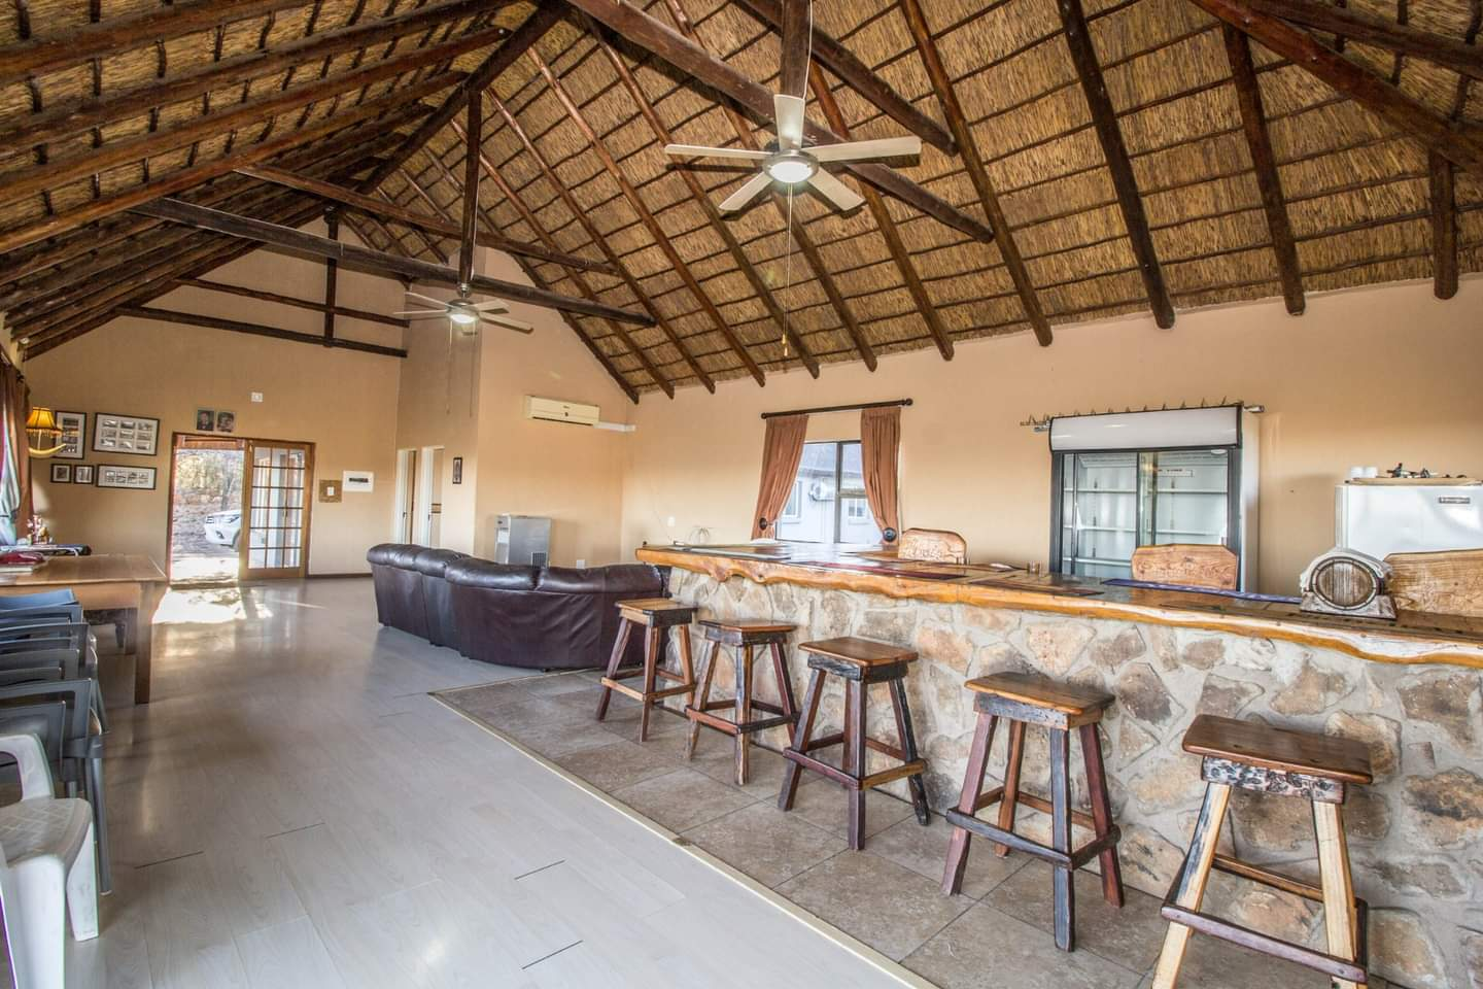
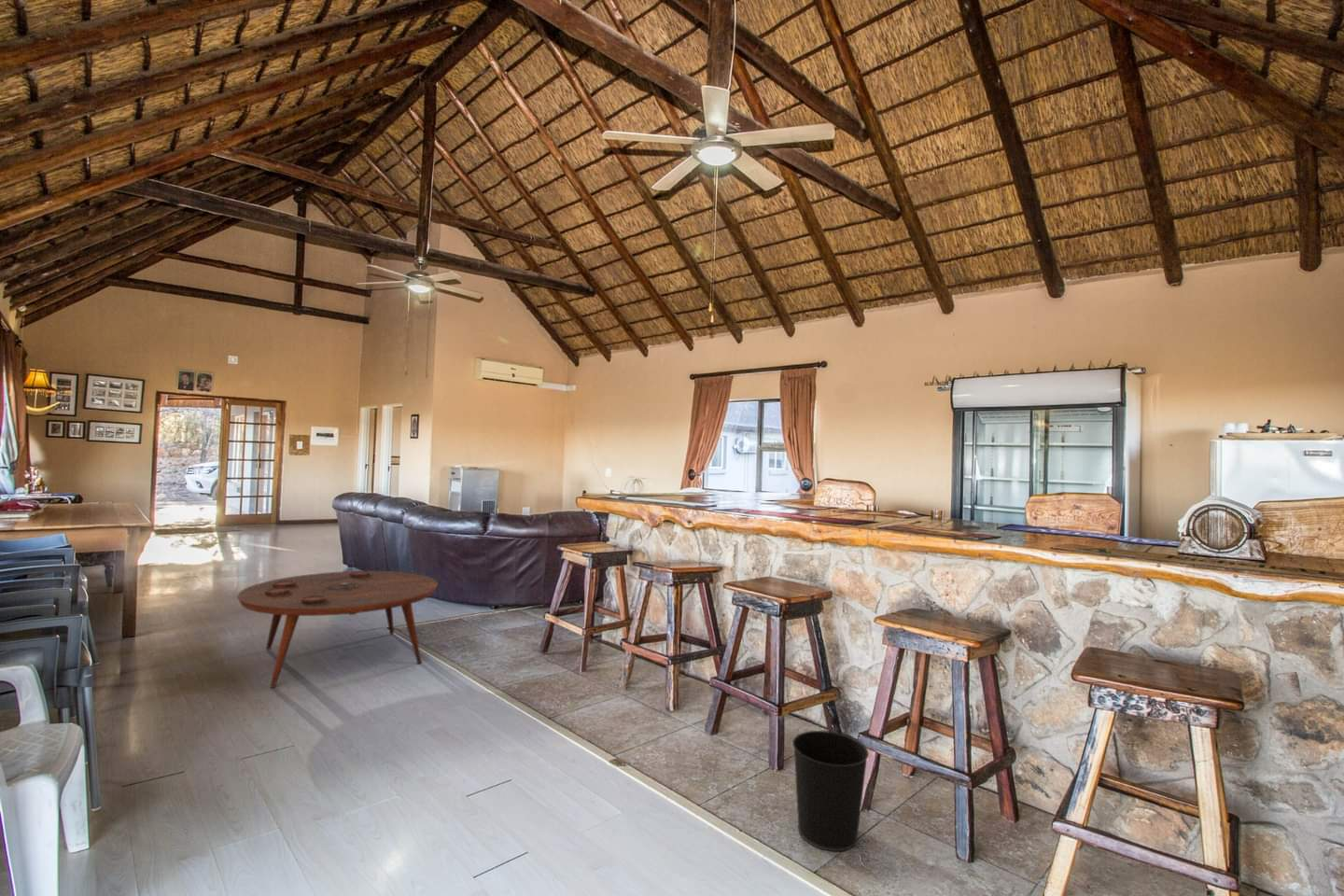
+ wastebasket (828, 790)
+ coffee table (343, 613)
